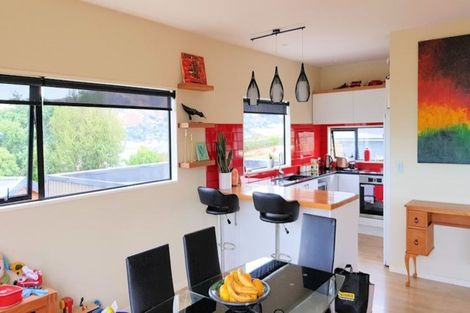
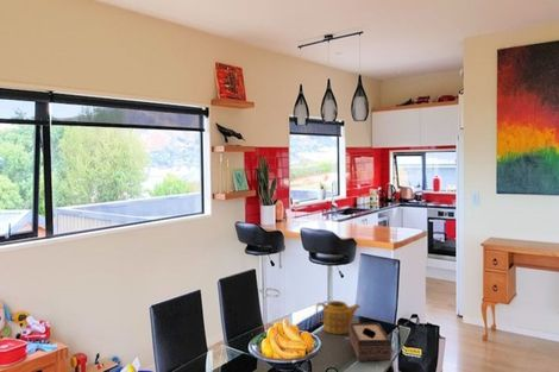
+ tissue box (369, 340)
+ teapot (338, 316)
